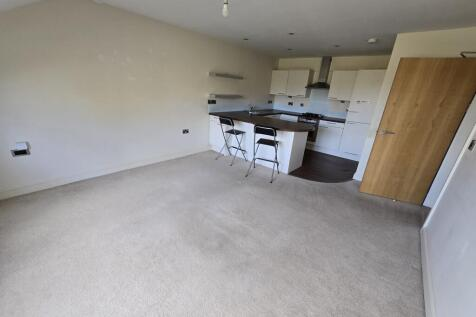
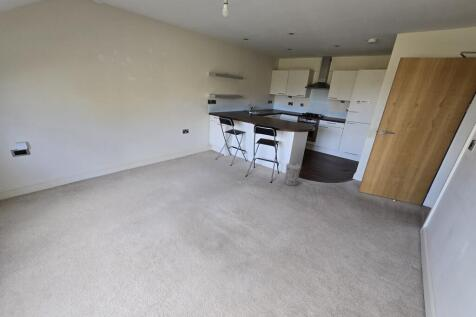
+ trash can (292, 173)
